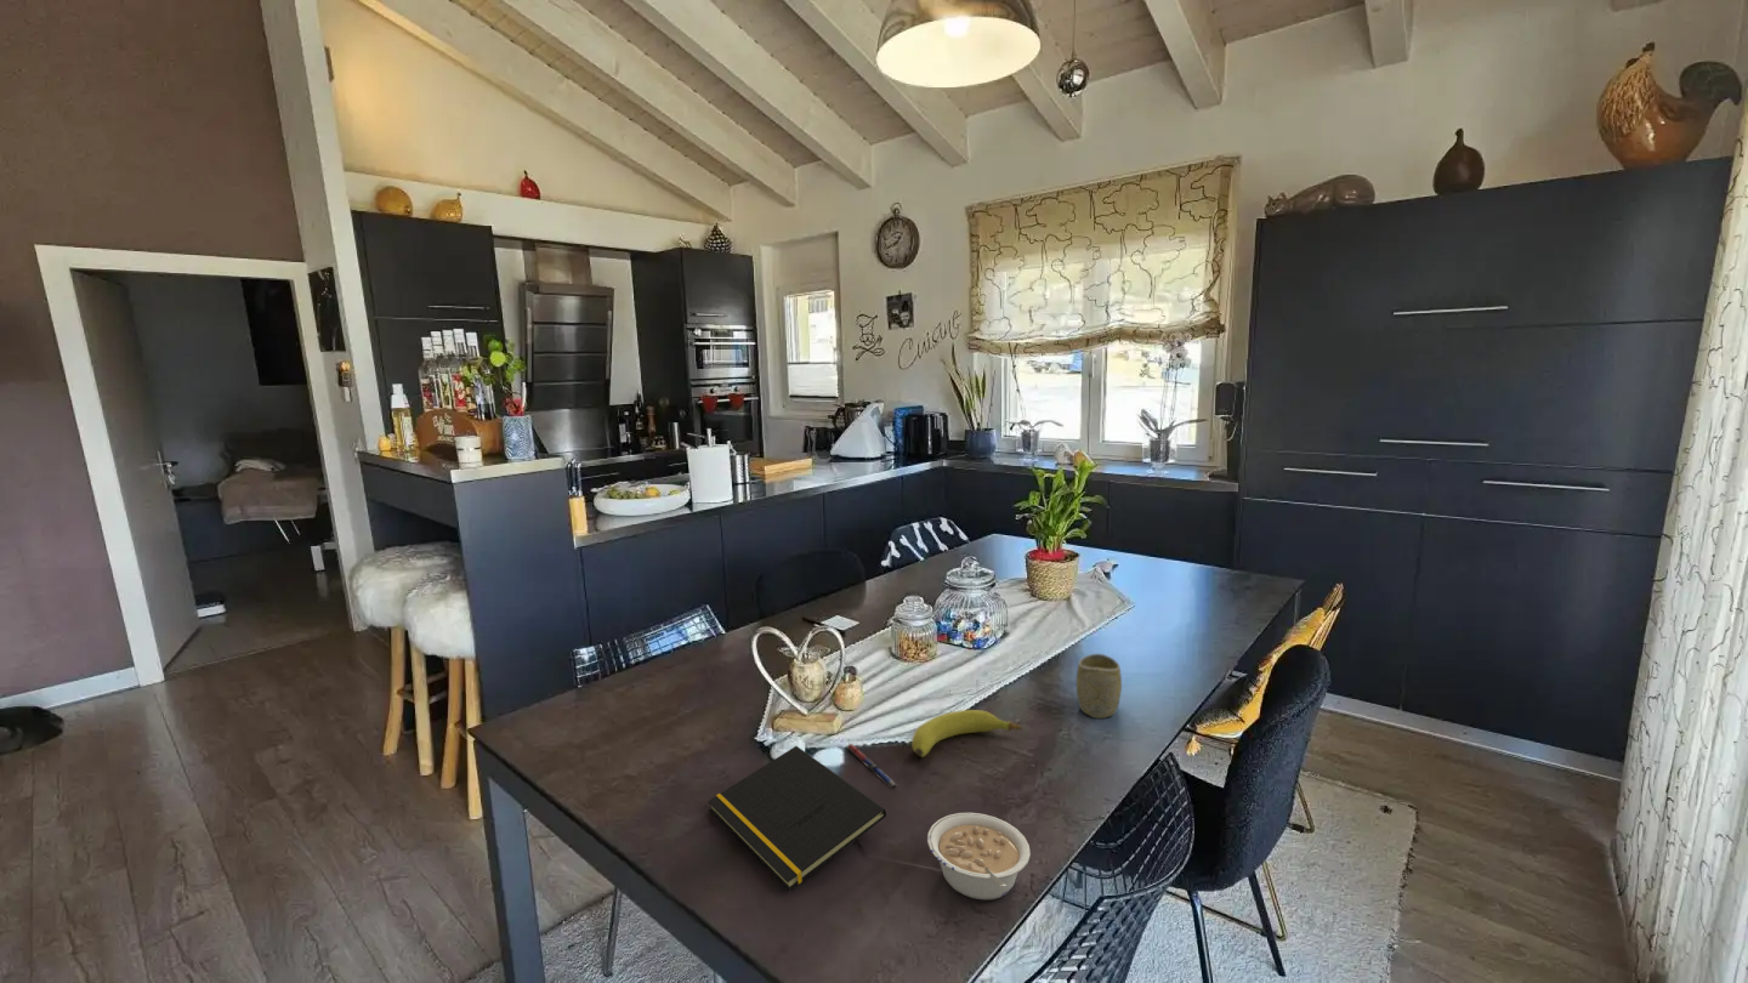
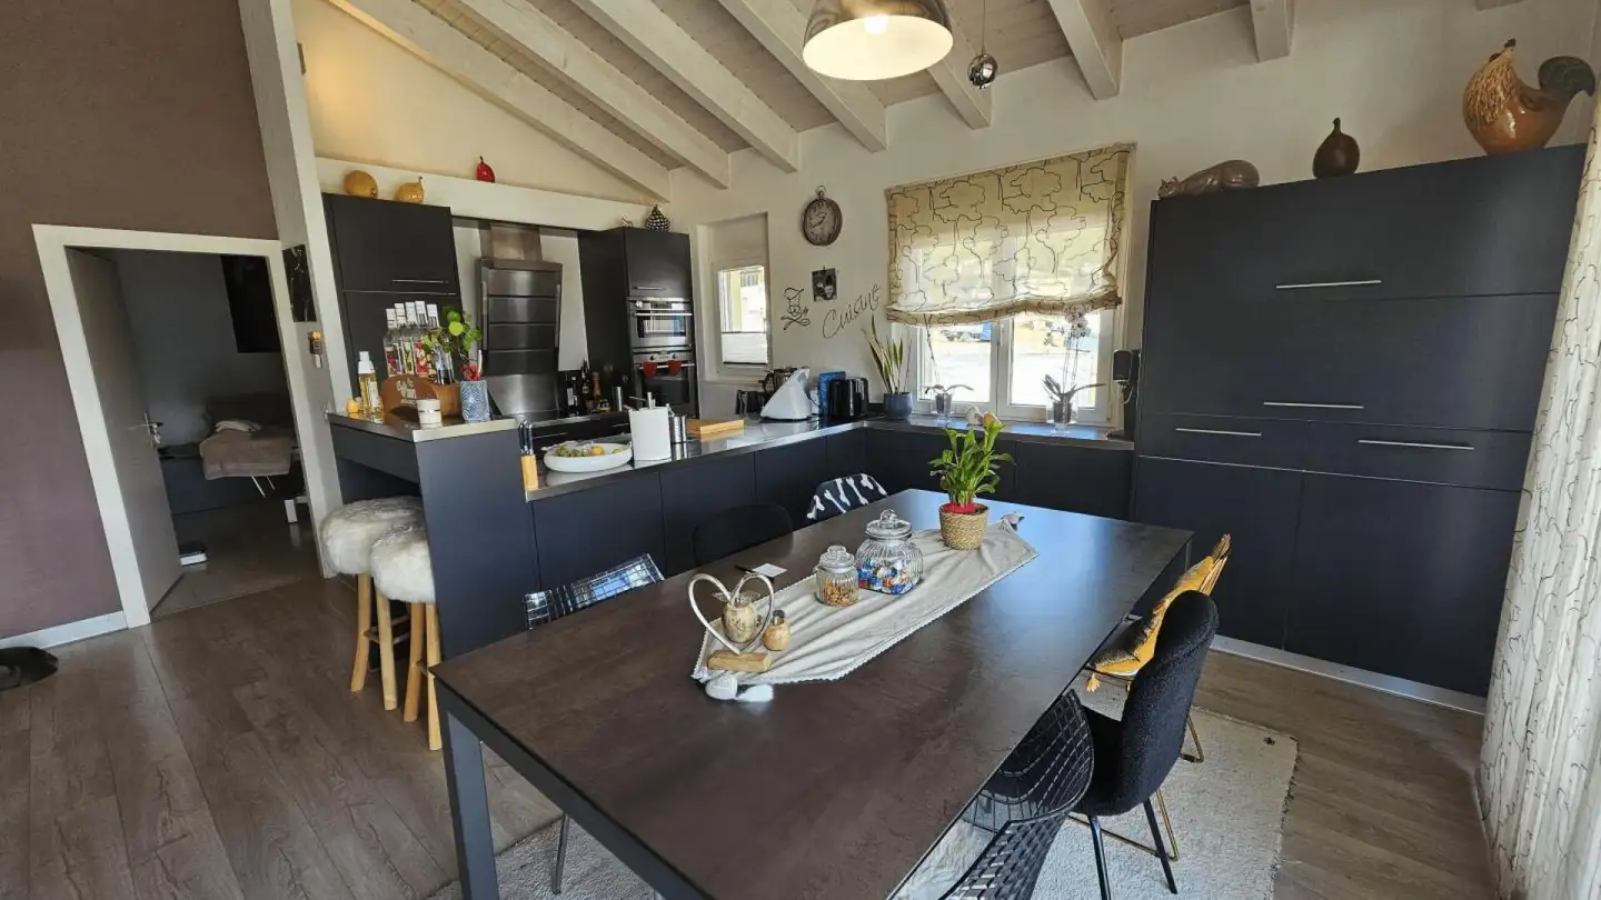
- fruit (960, 733)
- cup (1099, 686)
- notepad (793, 808)
- legume (981, 858)
- pen (870, 763)
